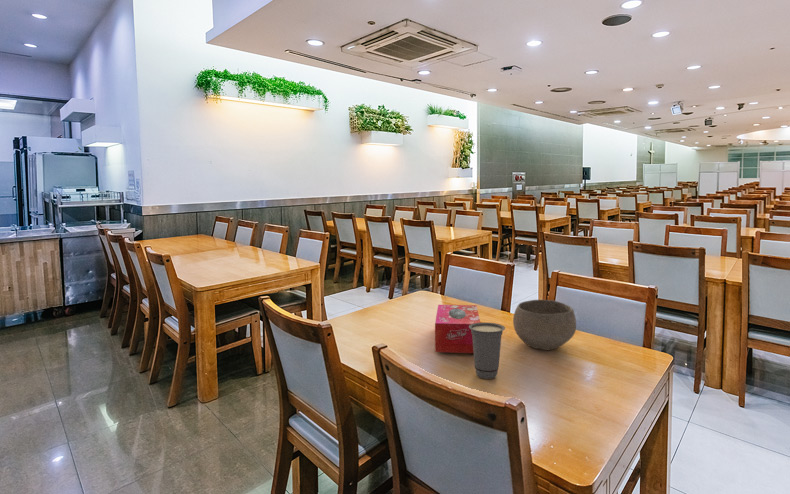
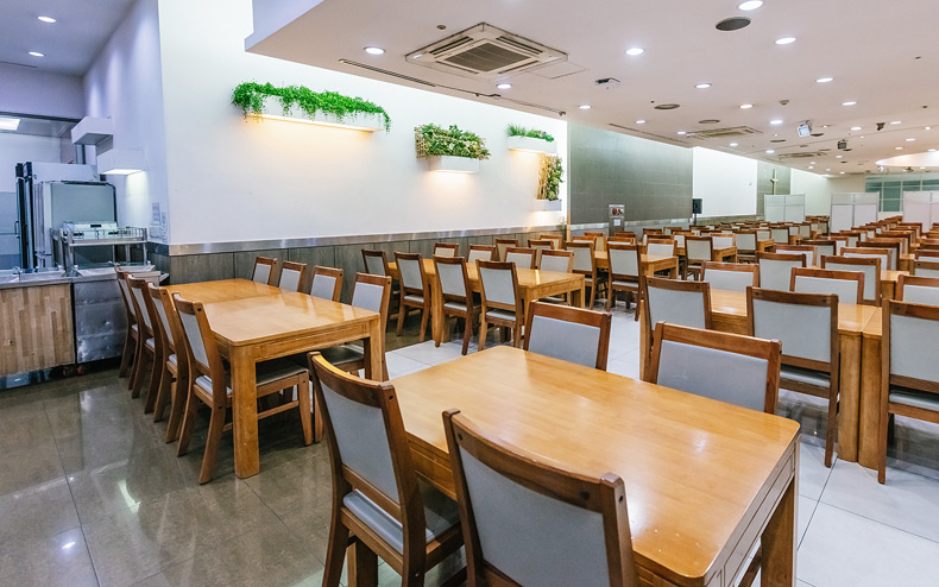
- tissue box (457, 326)
- cup (486, 351)
- bowl (543, 324)
